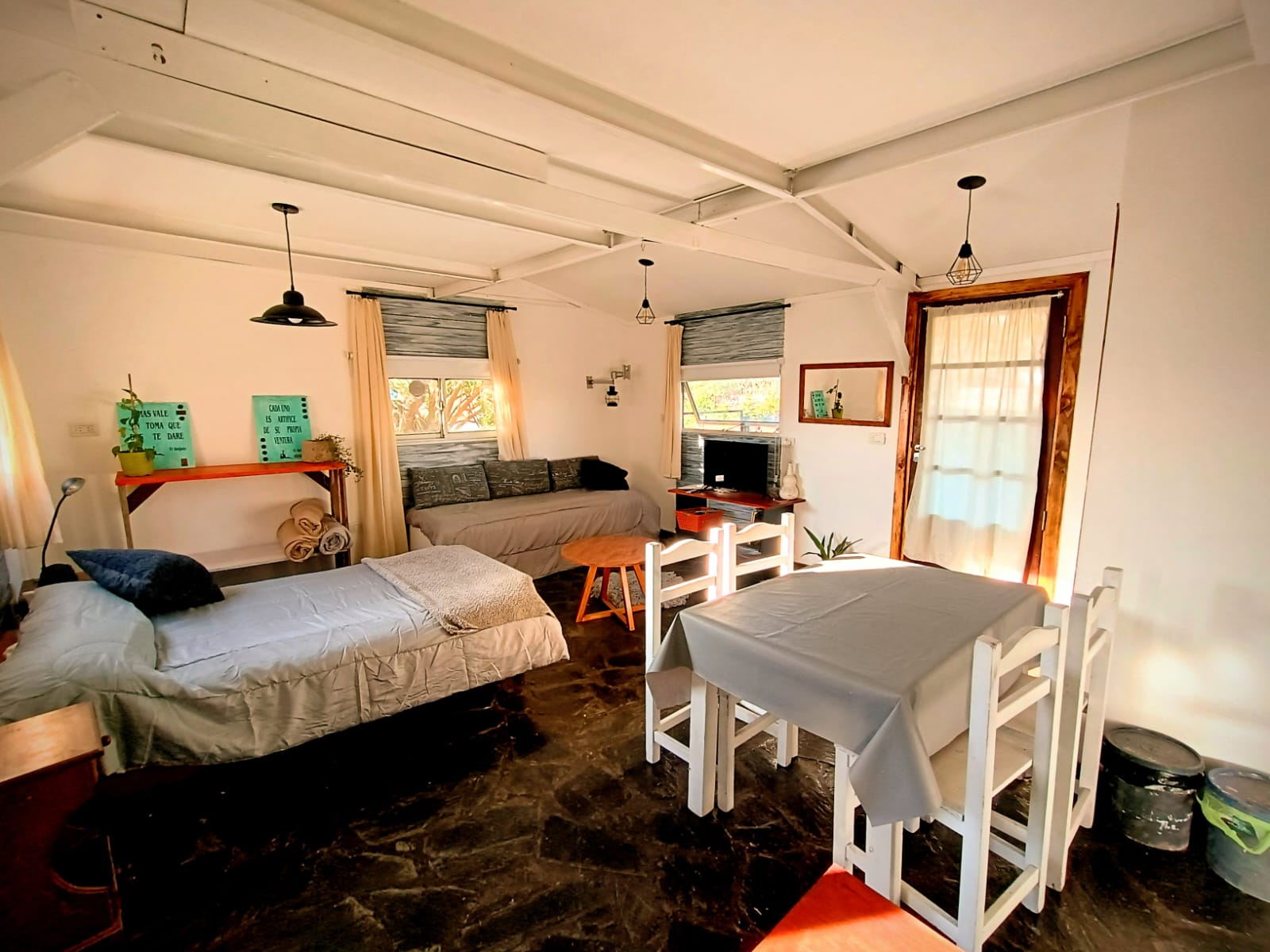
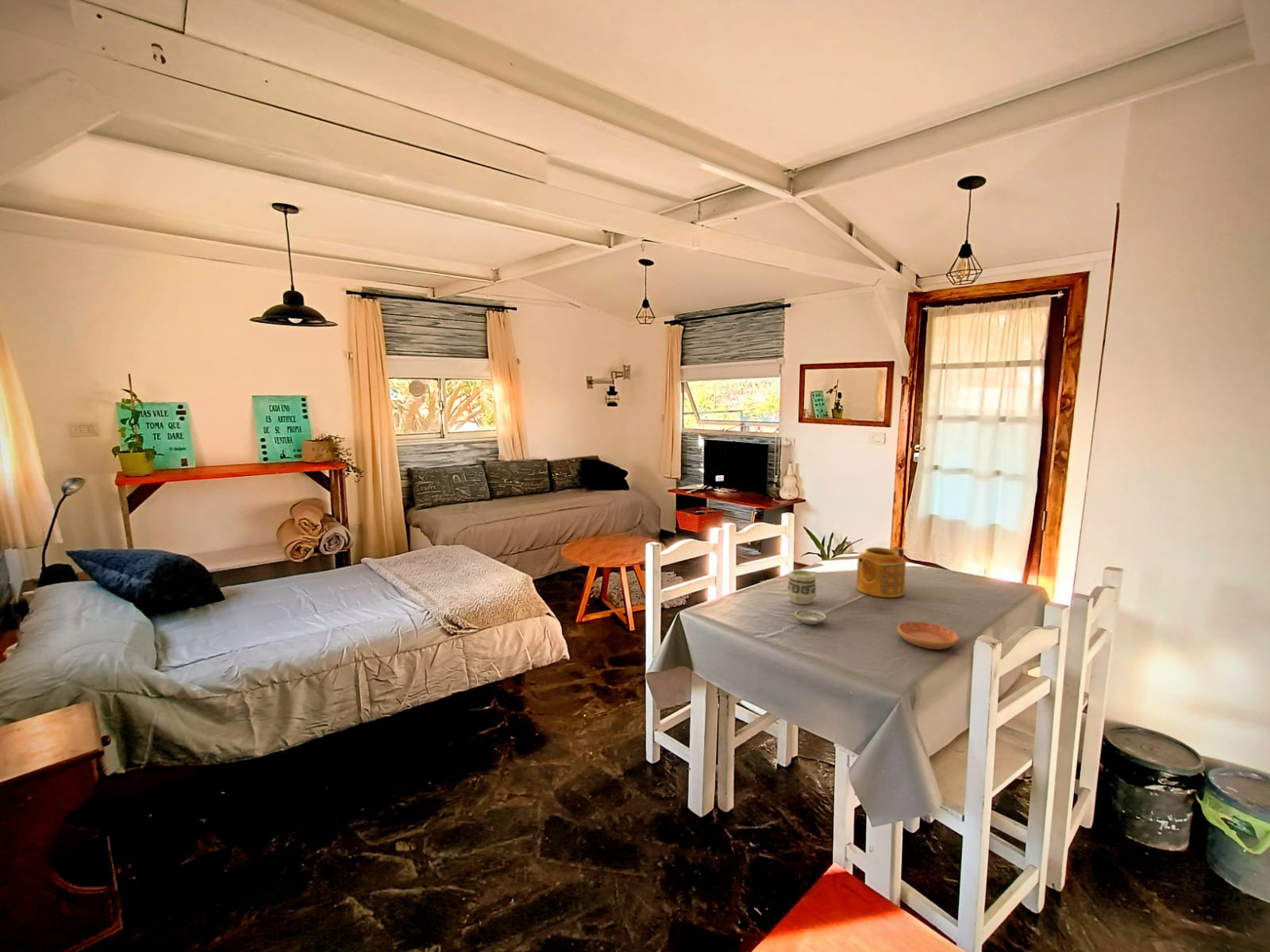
+ saucer (926, 635)
+ cup (802, 587)
+ saucer (810, 618)
+ teapot (879, 570)
